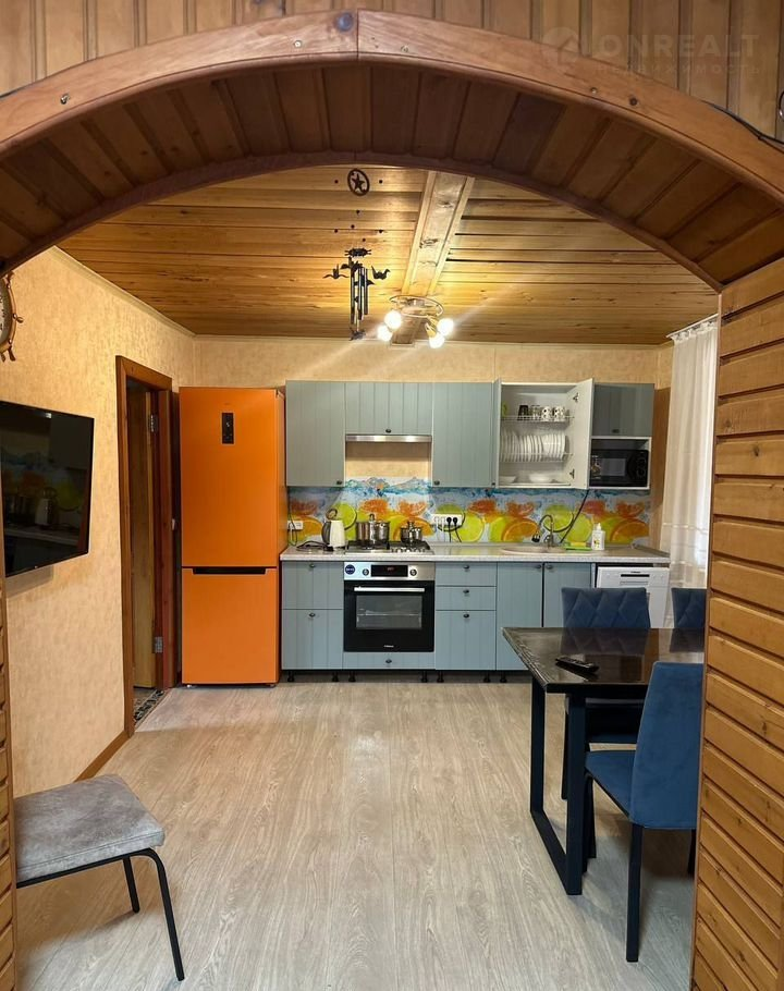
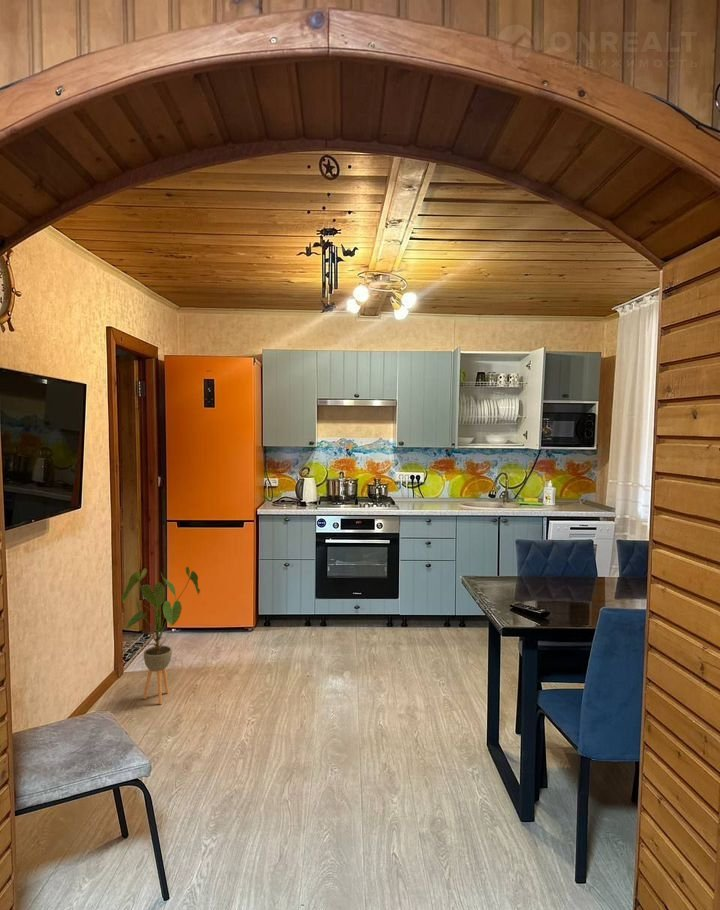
+ house plant (155, 632)
